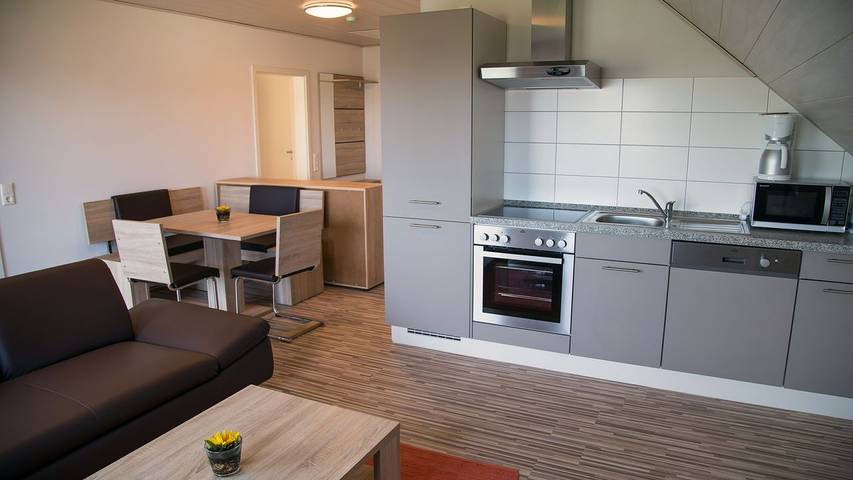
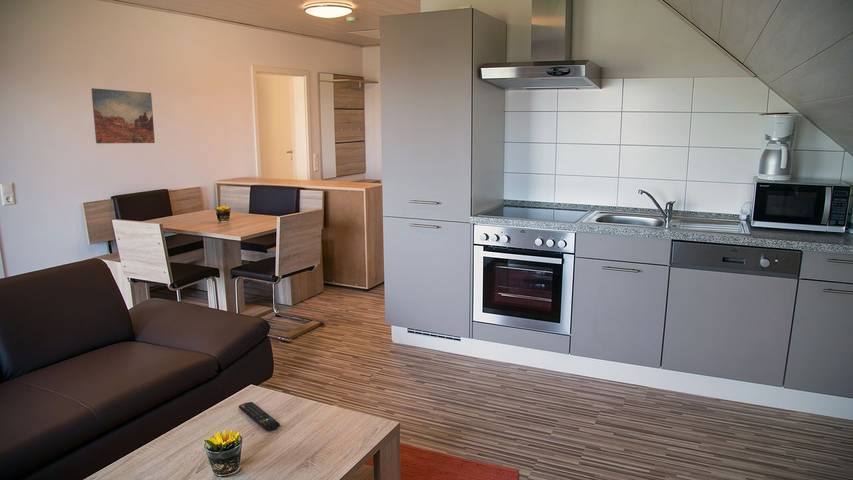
+ wall art (124, 117)
+ remote control (258, 415)
